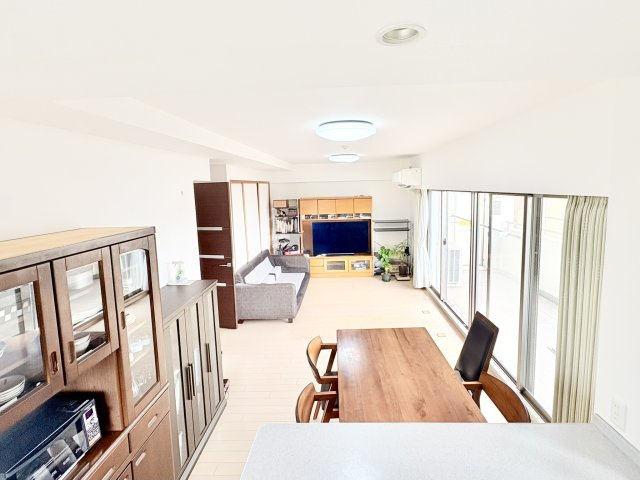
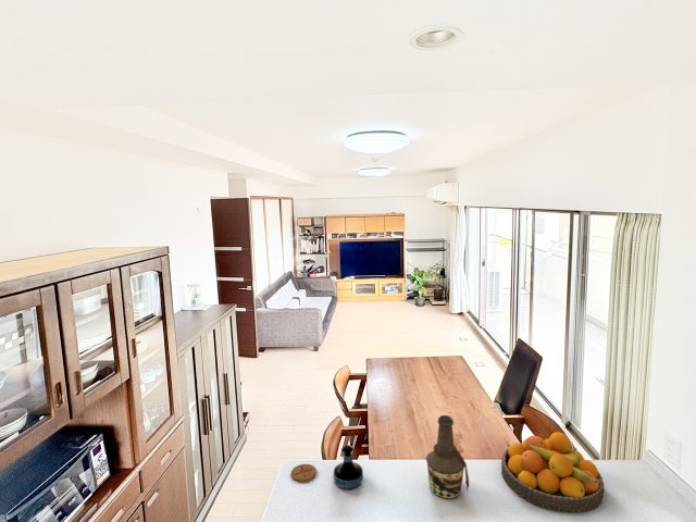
+ tequila bottle (348, 463)
+ fruit bowl (550, 462)
+ bottle (447, 453)
+ coaster (303, 472)
